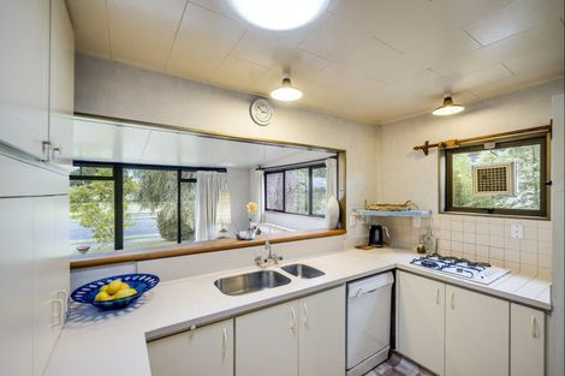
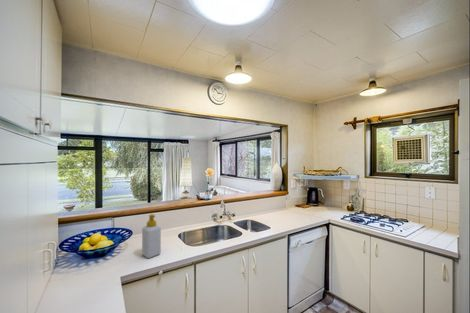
+ soap bottle (151, 234)
